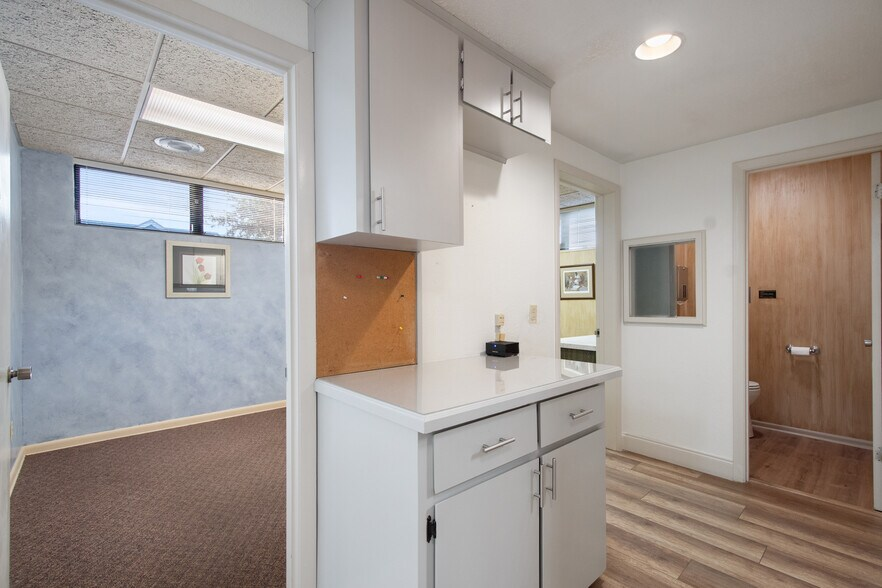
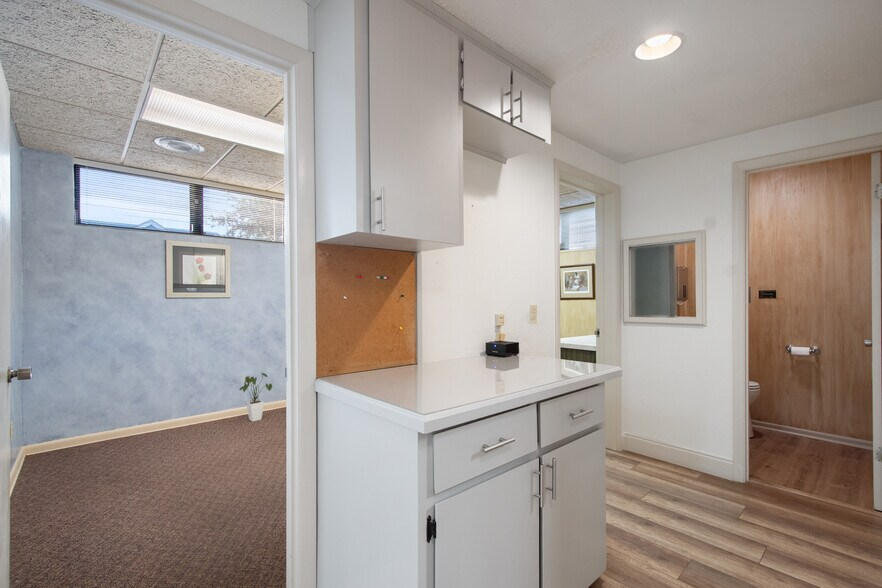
+ house plant (258, 395)
